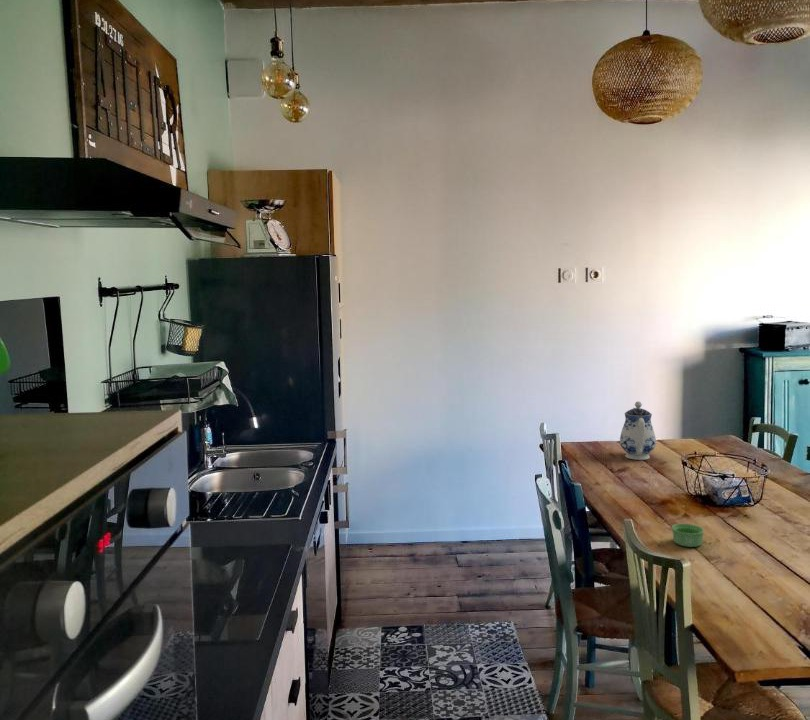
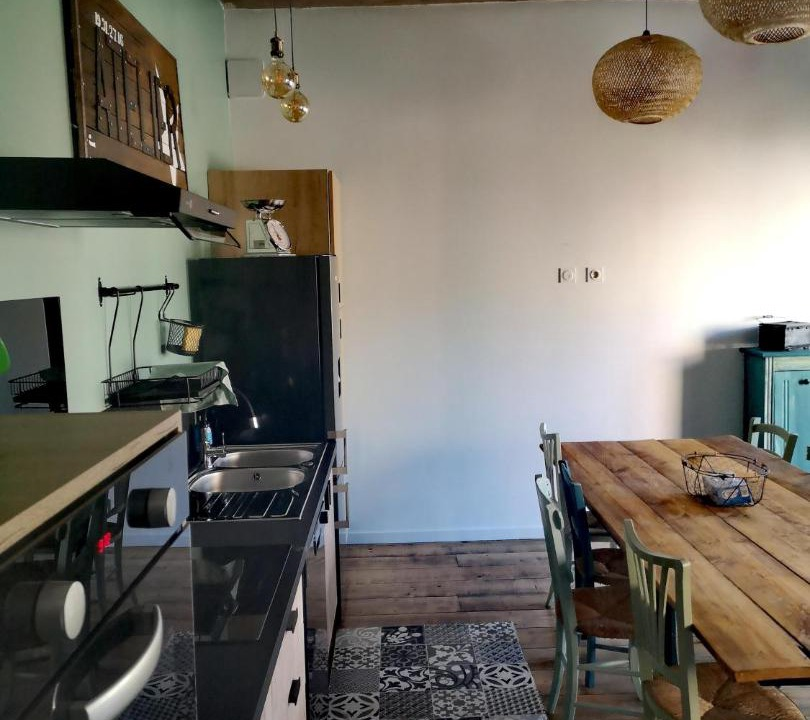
- ramekin (687, 535)
- teapot (637, 429)
